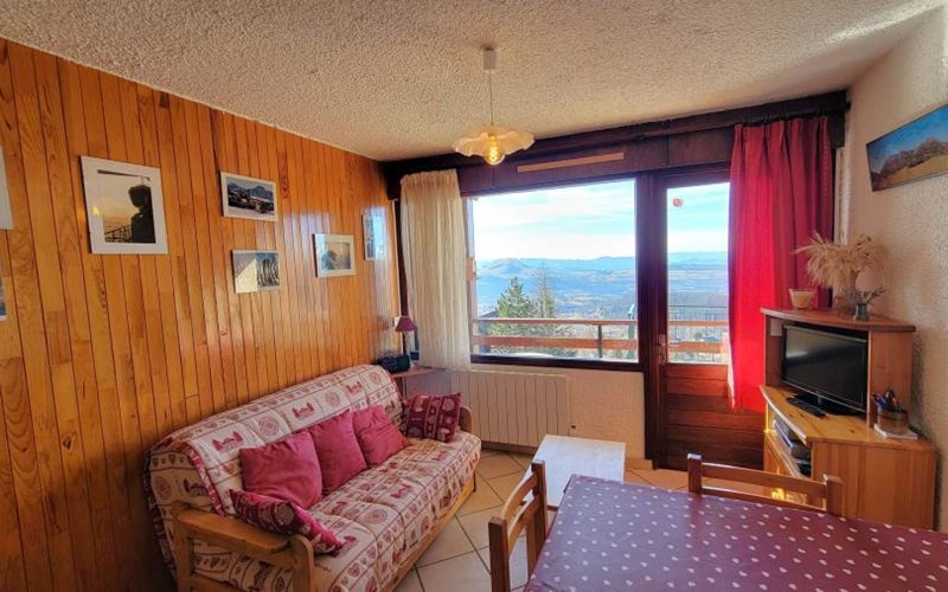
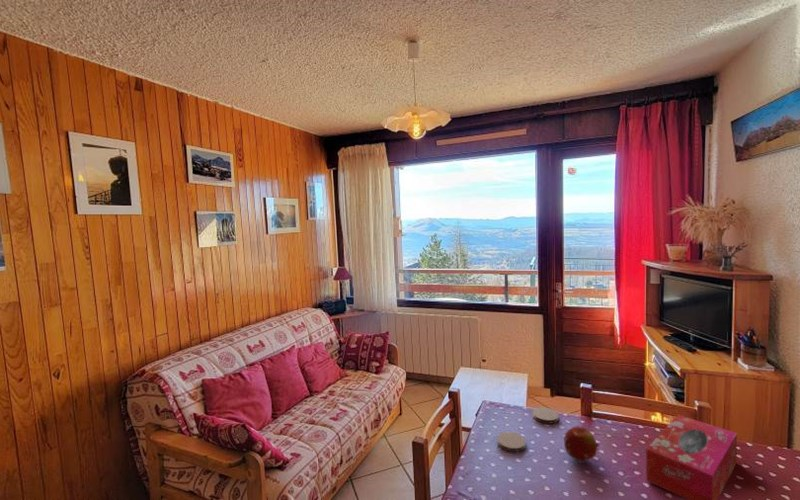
+ coaster (511, 441)
+ fruit (582, 443)
+ coaster (545, 415)
+ tissue box (692, 456)
